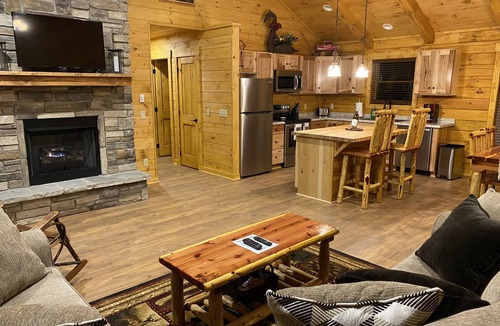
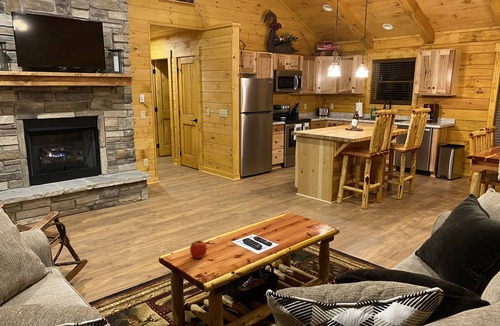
+ apple (198, 248)
